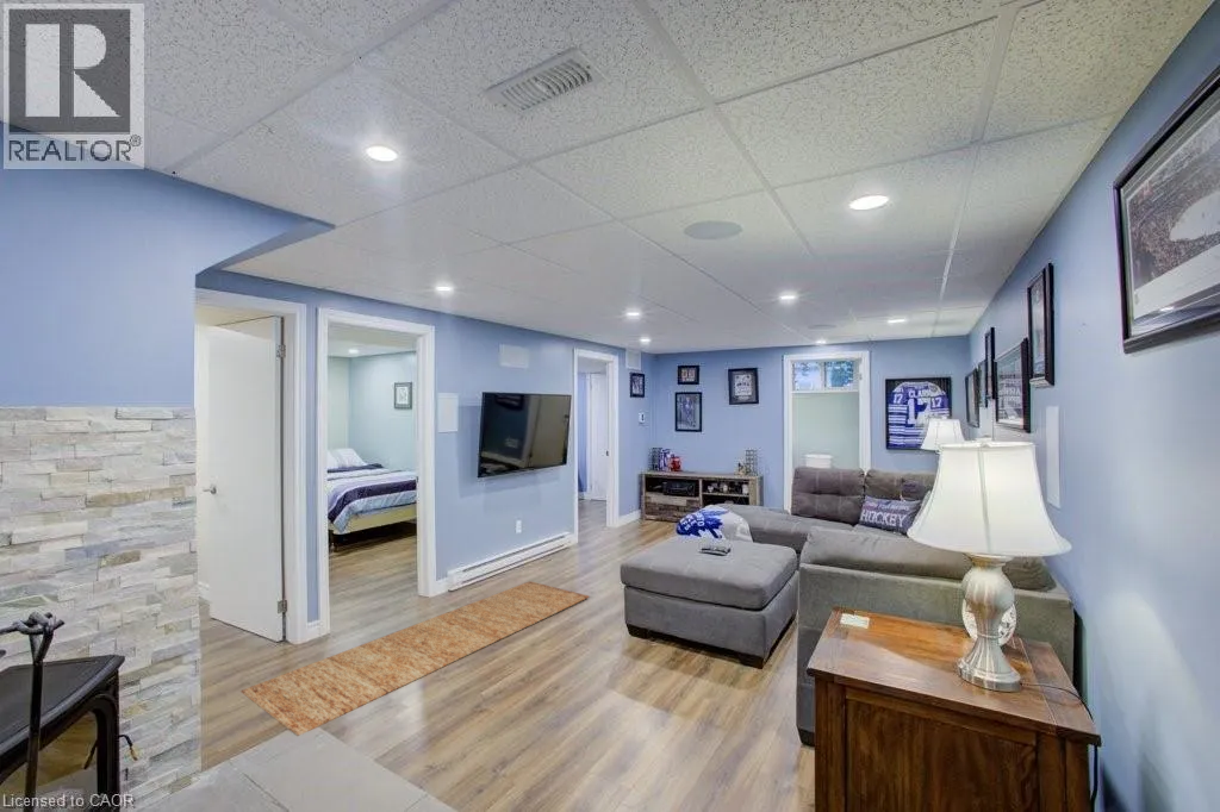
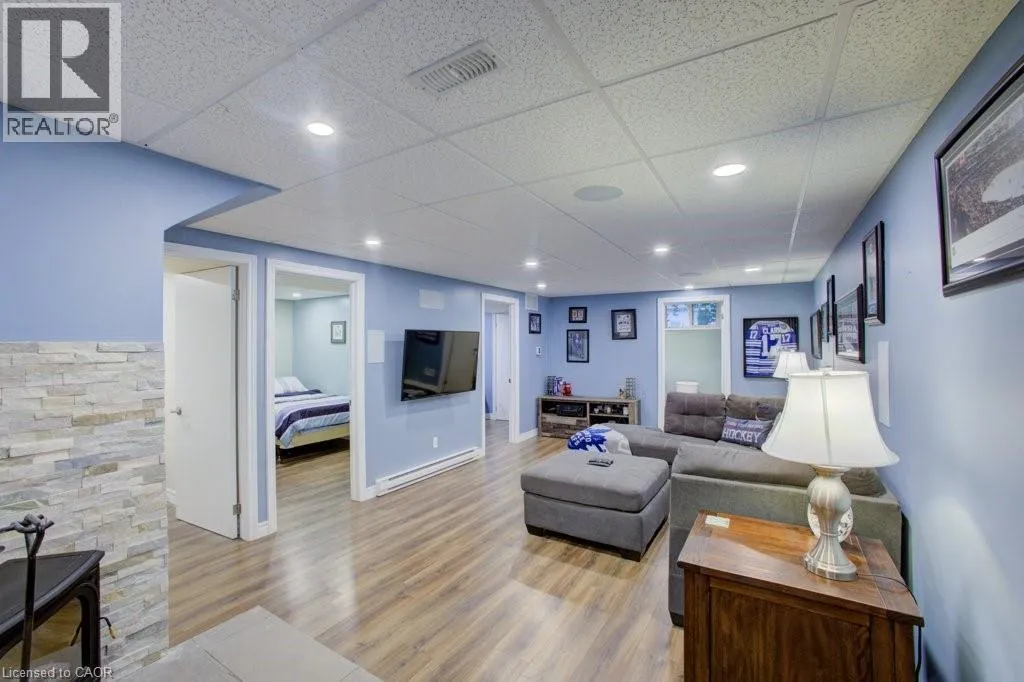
- rug (449, 635)
